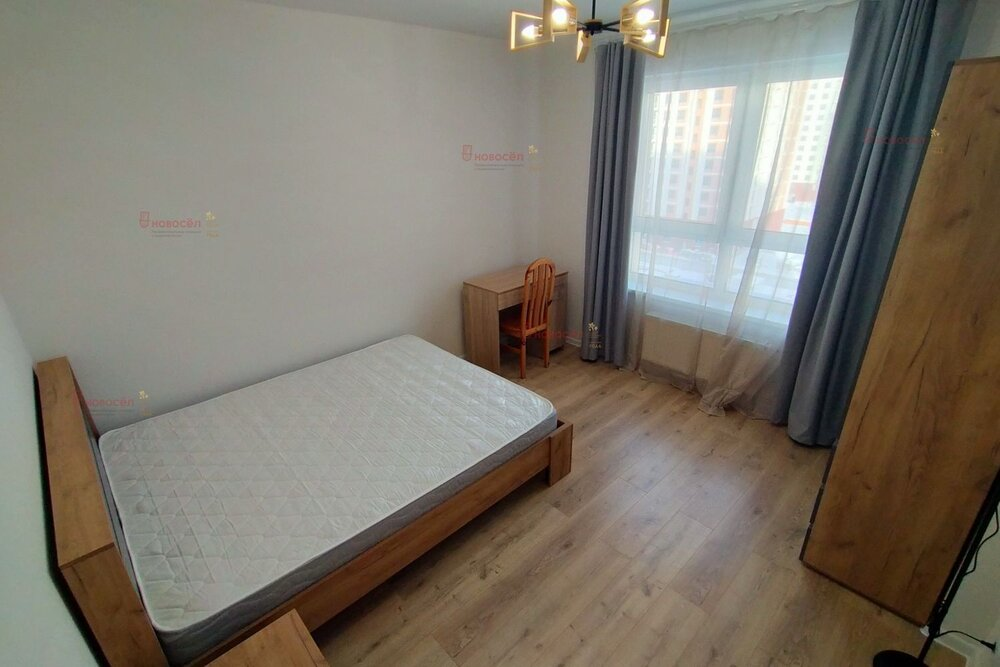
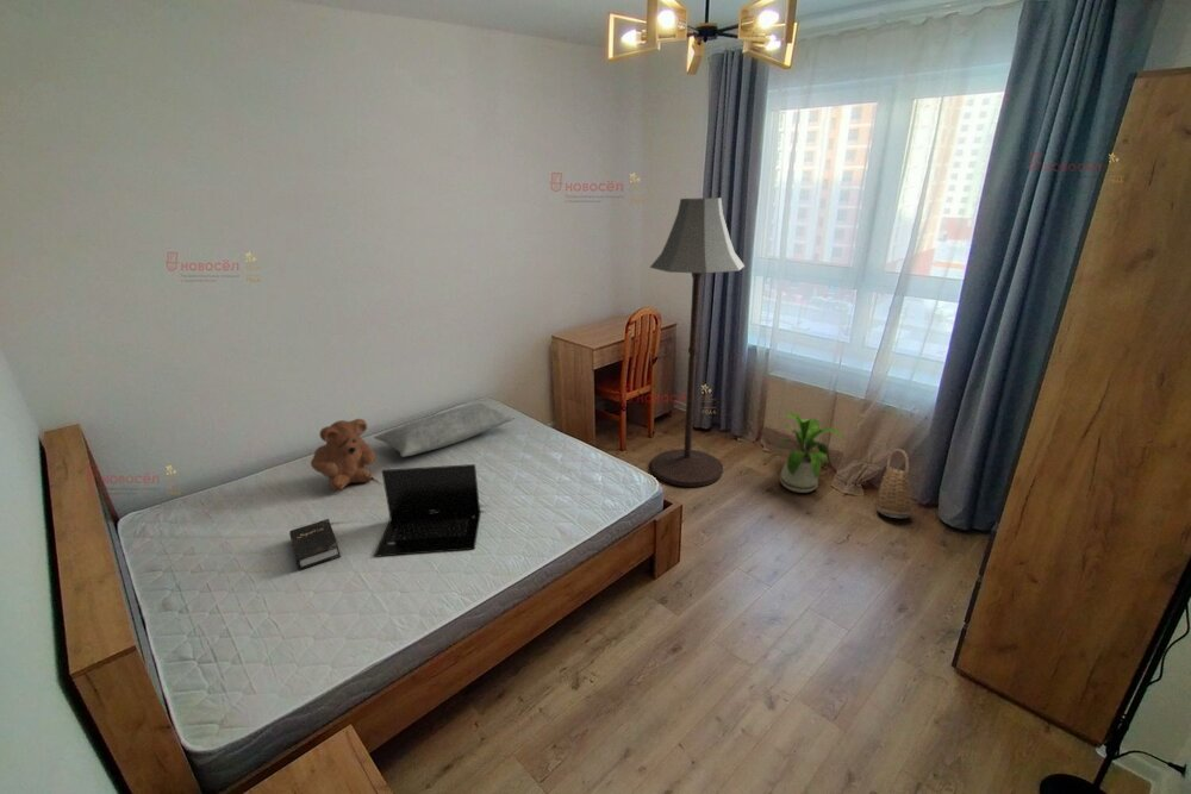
+ teddy bear (342, 452)
+ hardback book (313, 543)
+ basket (897, 486)
+ laptop (426, 508)
+ house plant (810, 446)
+ floor lamp (692, 345)
+ pillow (447, 427)
